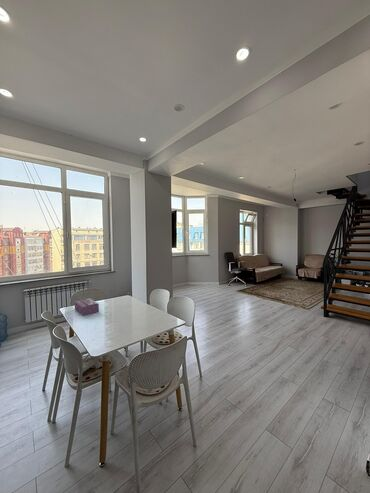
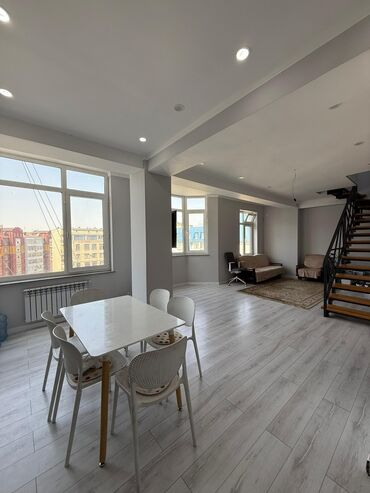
- tissue box (86, 306)
